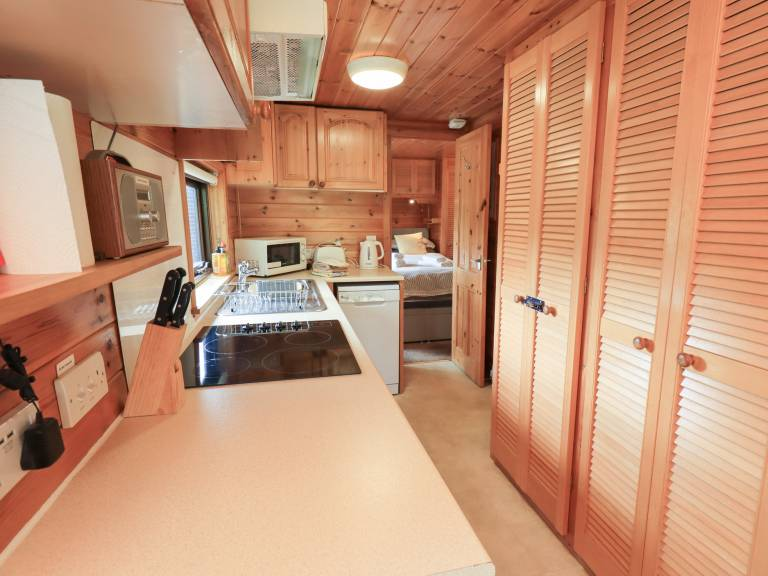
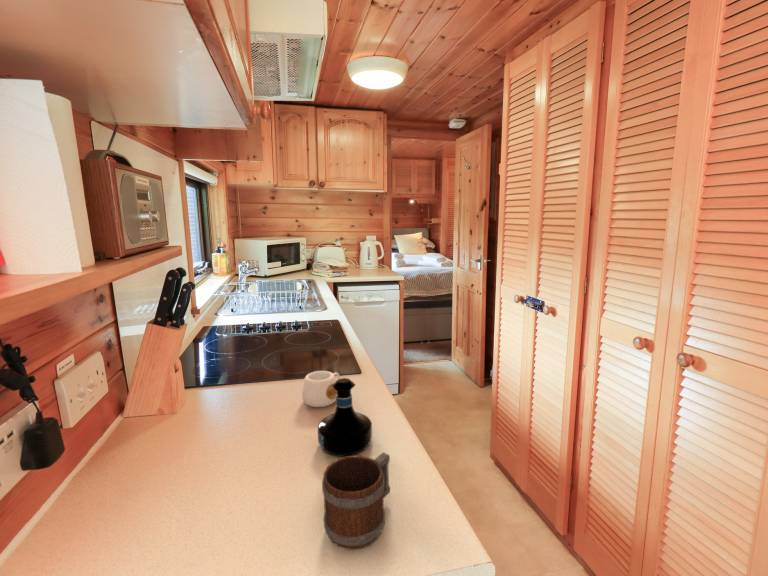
+ mug (361, 494)
+ tequila bottle (344, 412)
+ mug (323, 386)
